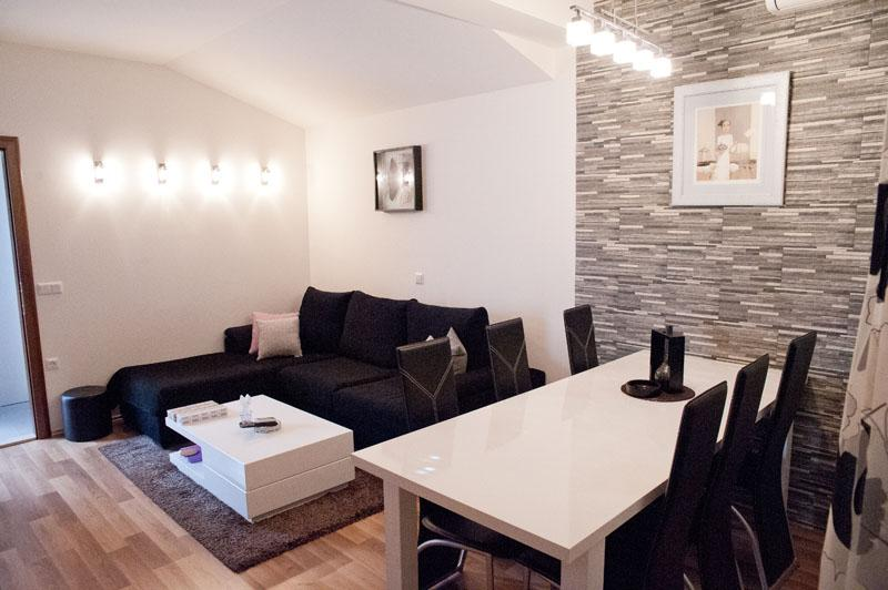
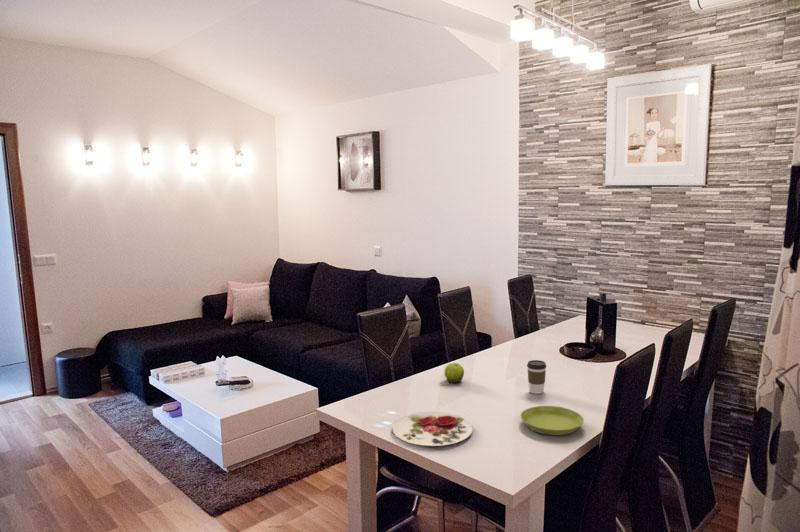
+ coffee cup (536, 377)
+ saucer (551, 421)
+ fruit (454, 372)
+ plate (432, 427)
